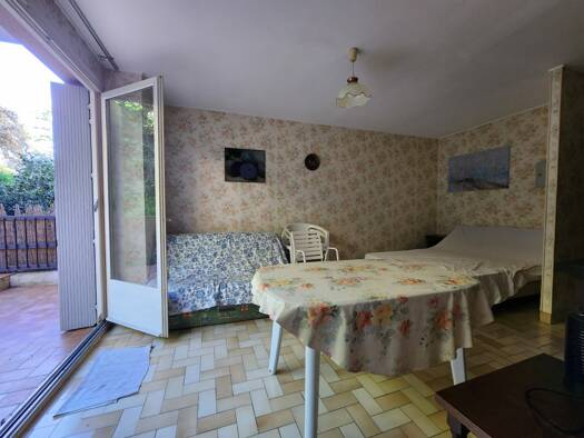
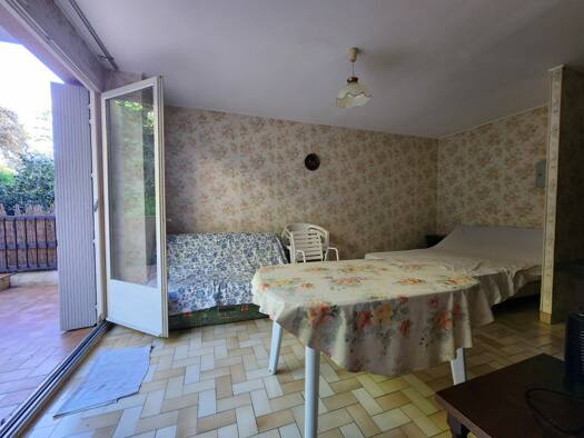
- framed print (245, 166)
- wall art (475, 171)
